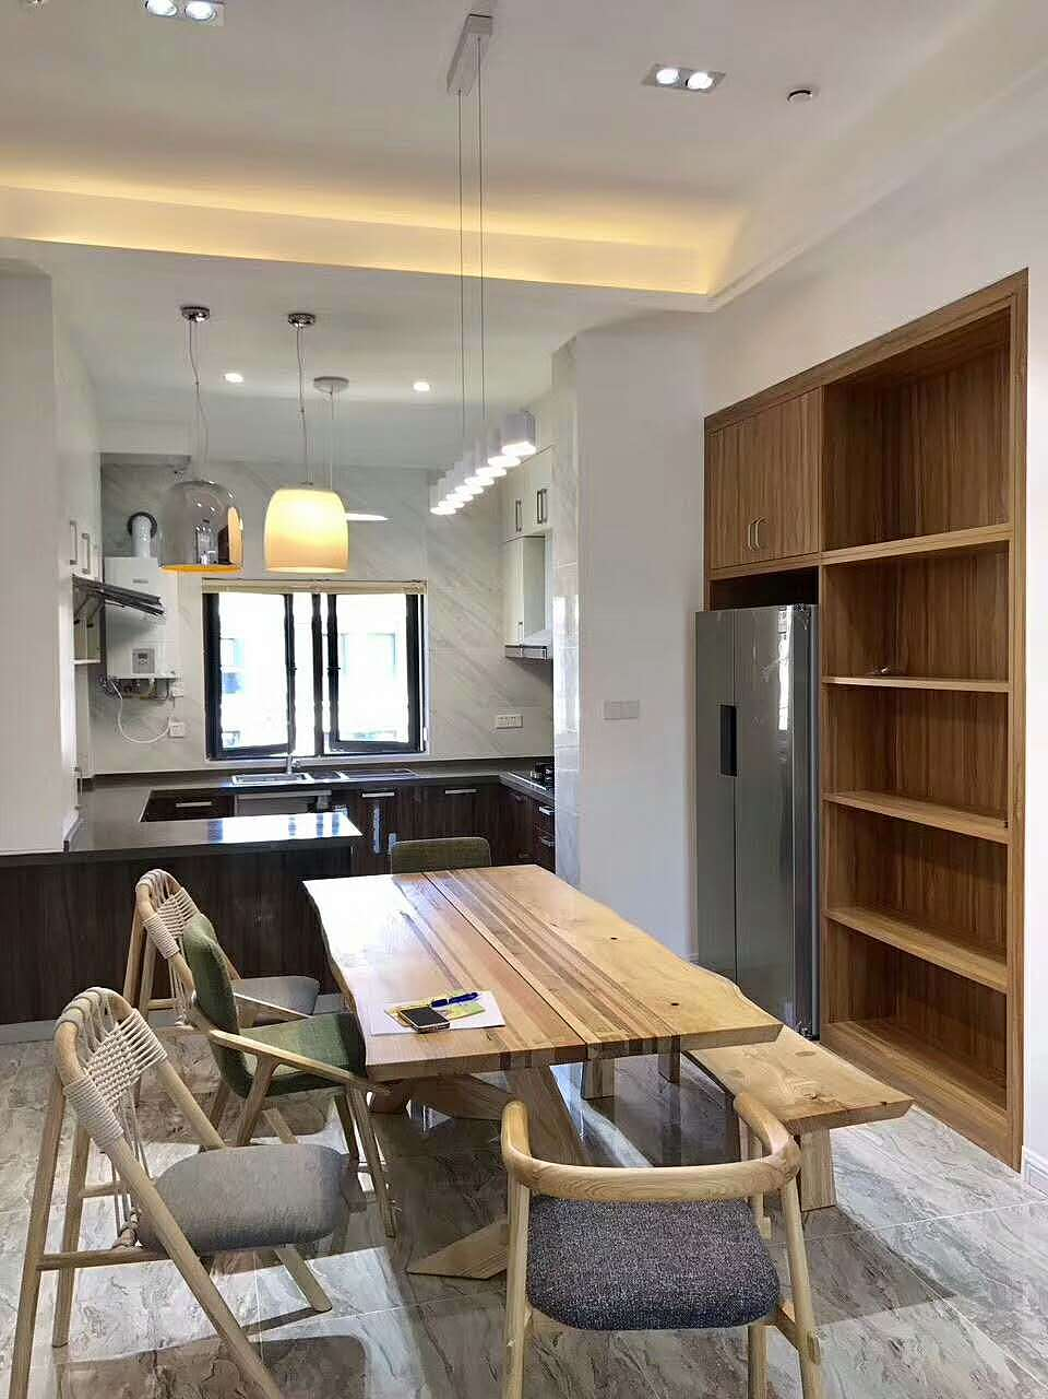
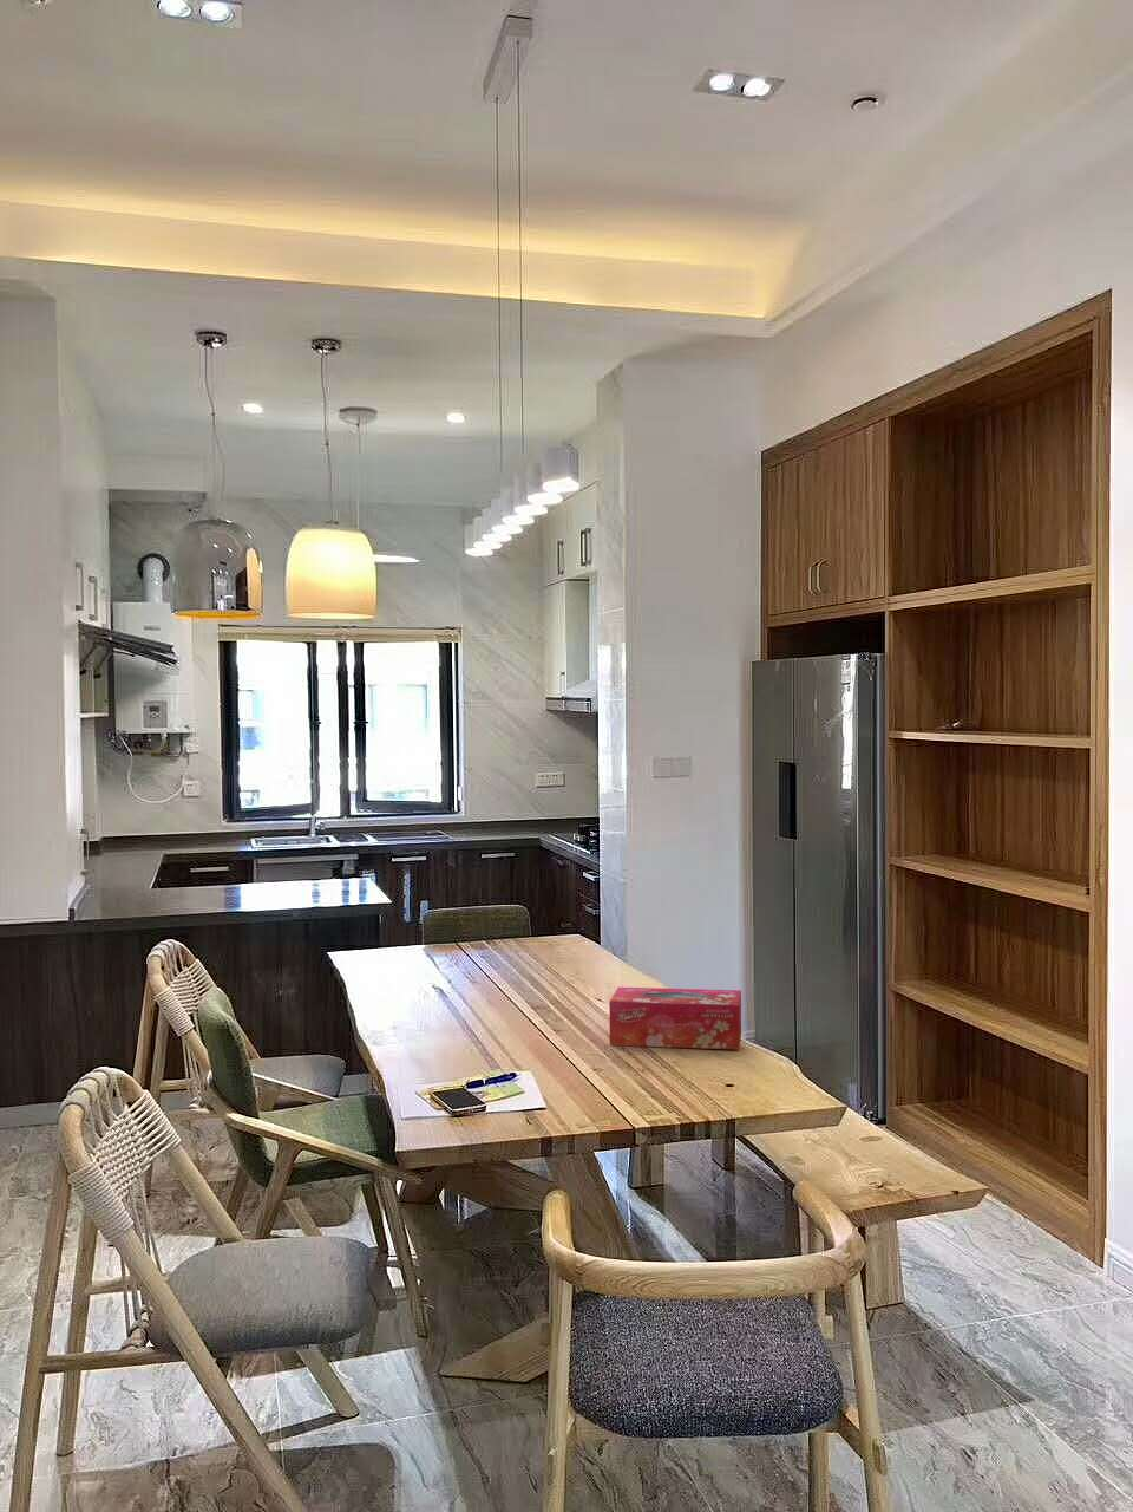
+ tissue box (676, 1017)
